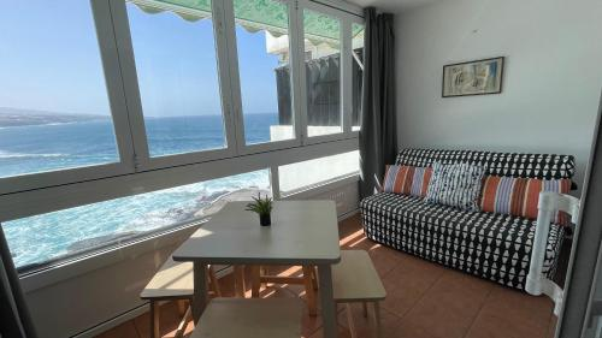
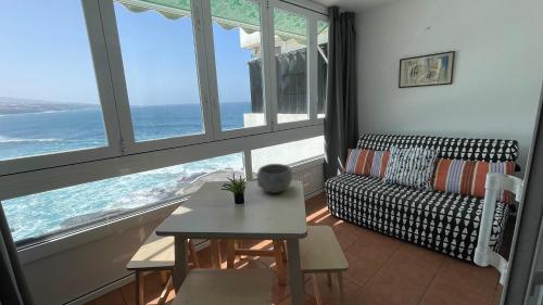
+ bowl (274, 178)
